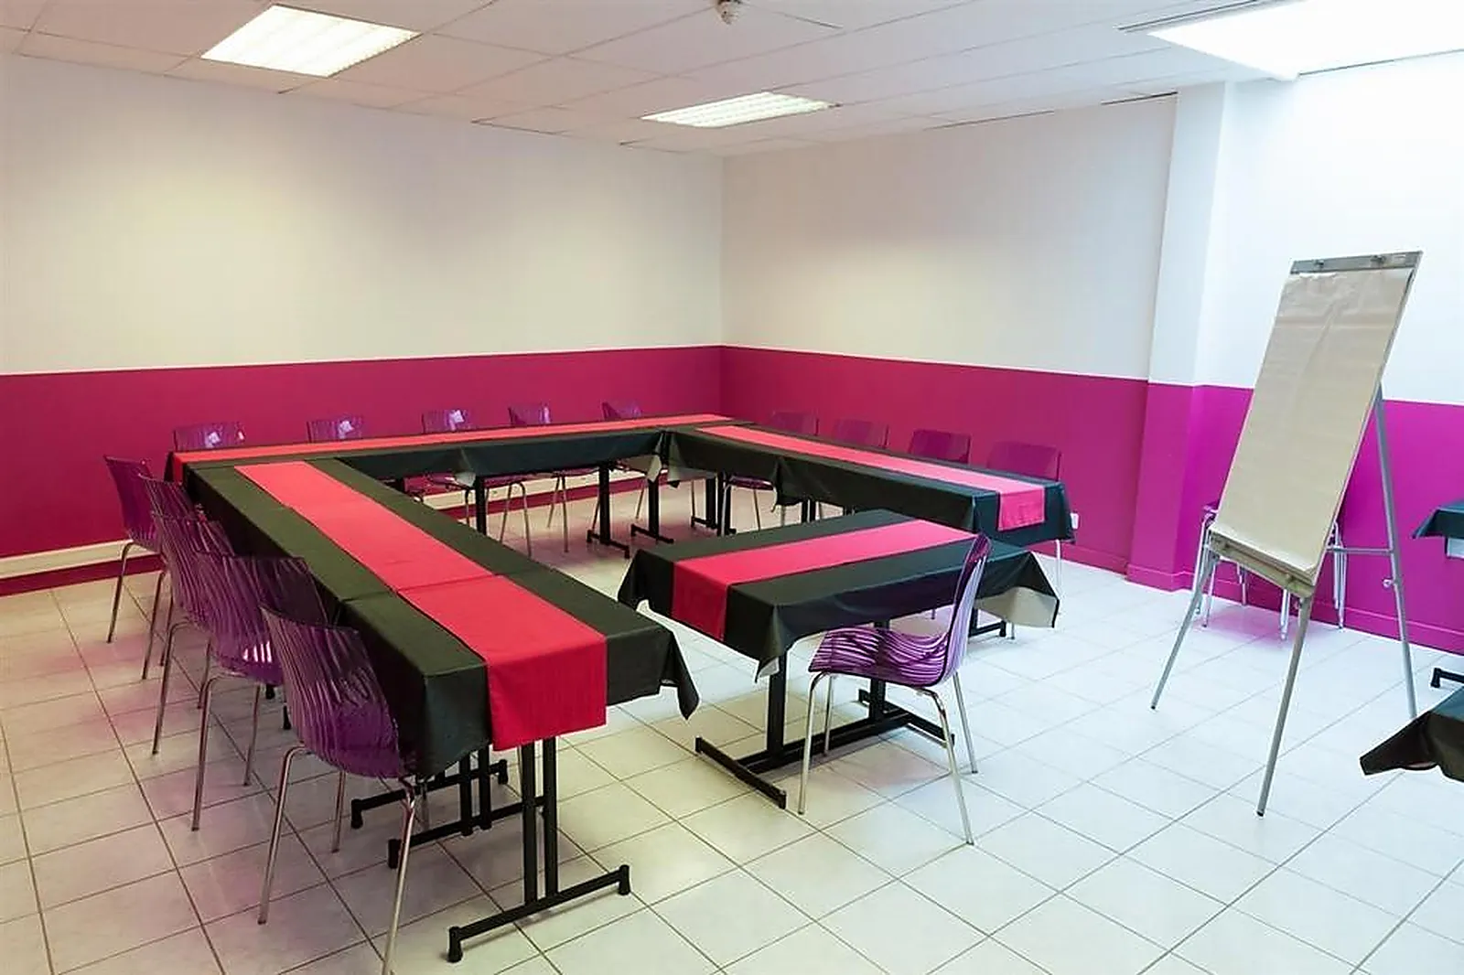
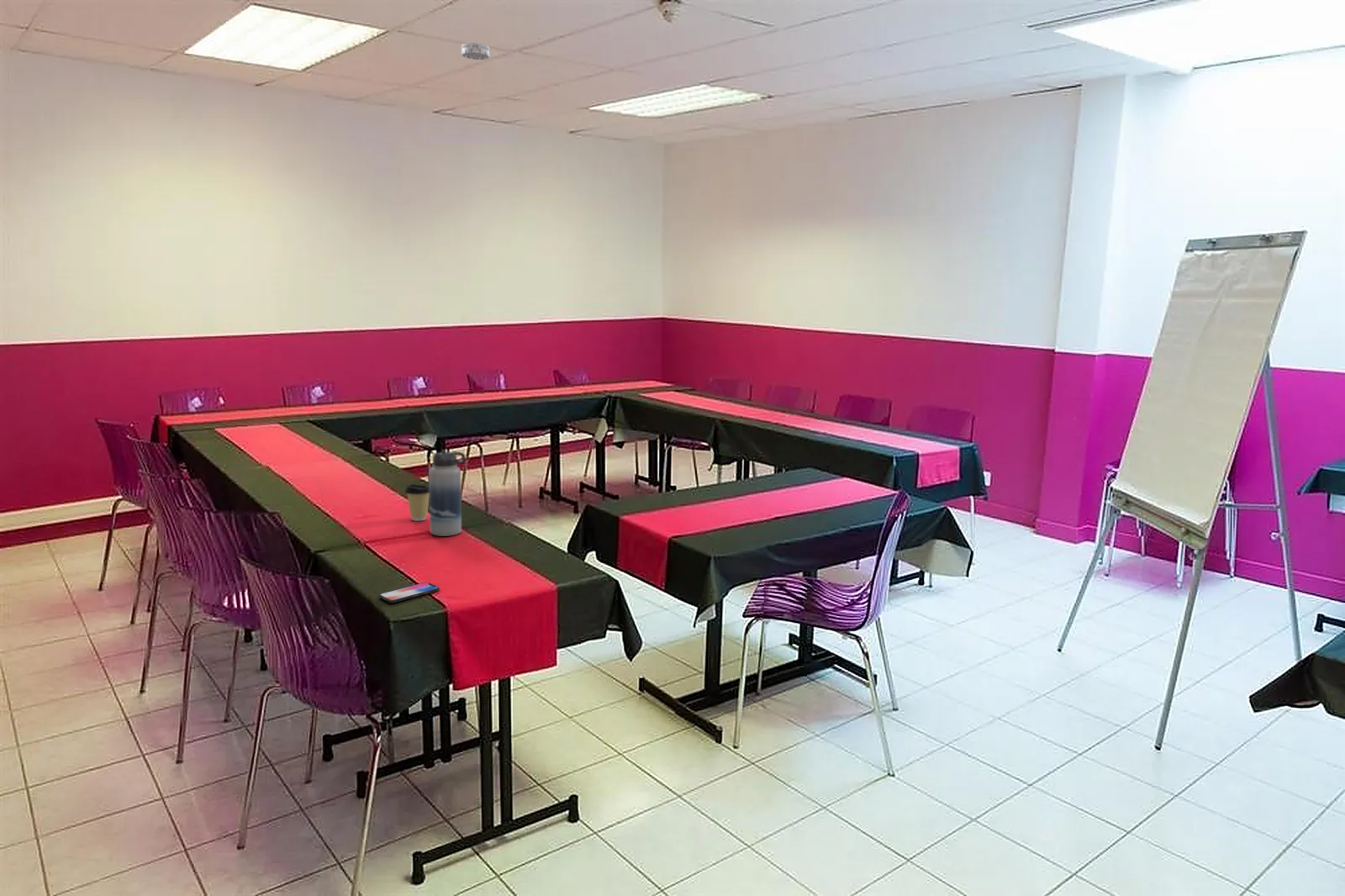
+ water bottle (447, 491)
+ coffee cup (418, 502)
+ smoke detector (475, 50)
+ smartphone (409, 592)
